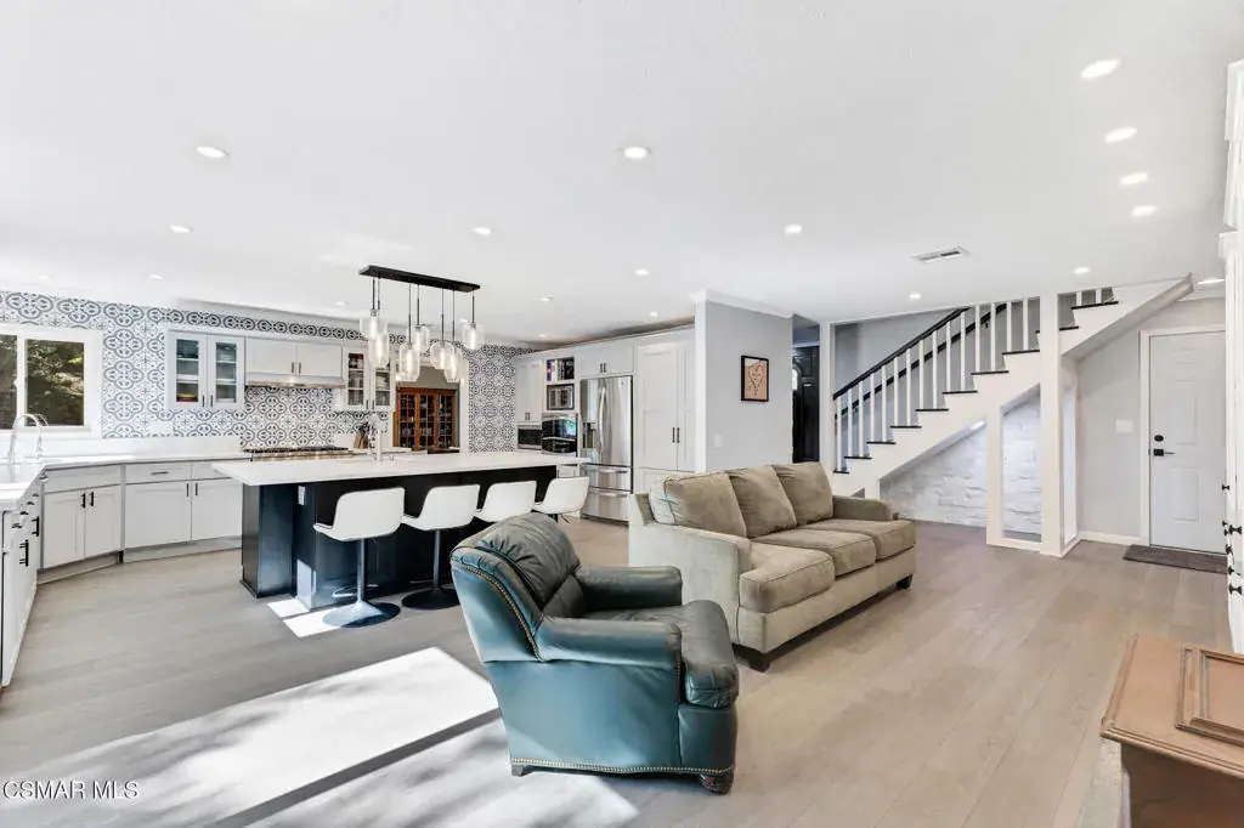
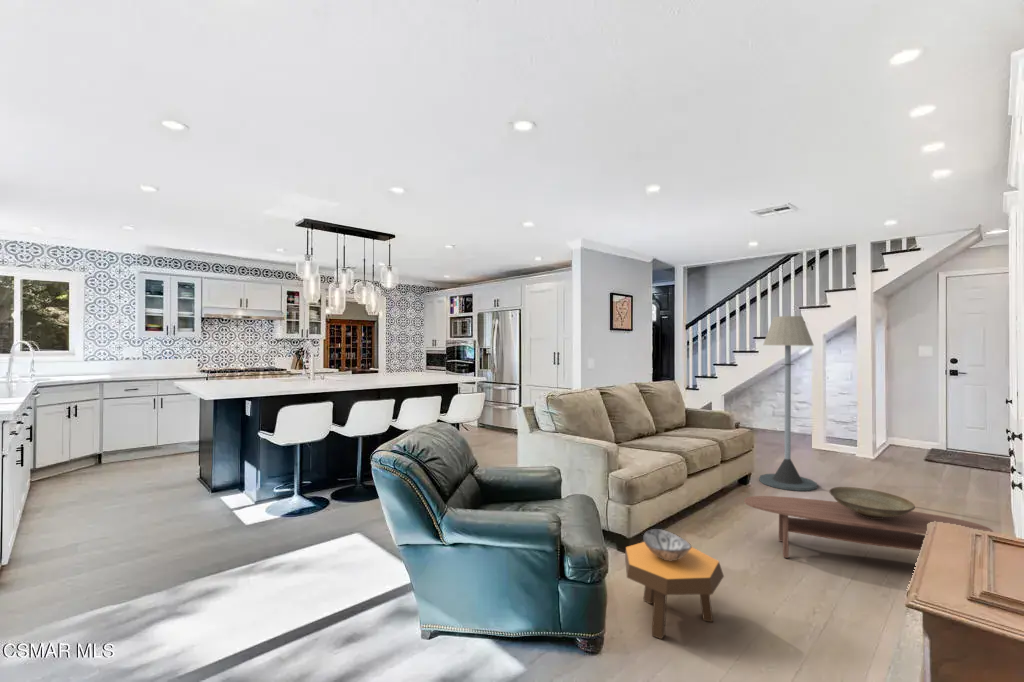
+ decorative bowl (666, 547)
+ footstool (670, 585)
+ decorative bowl (870, 505)
+ coffee table (857, 536)
+ floor lamp (787, 399)
